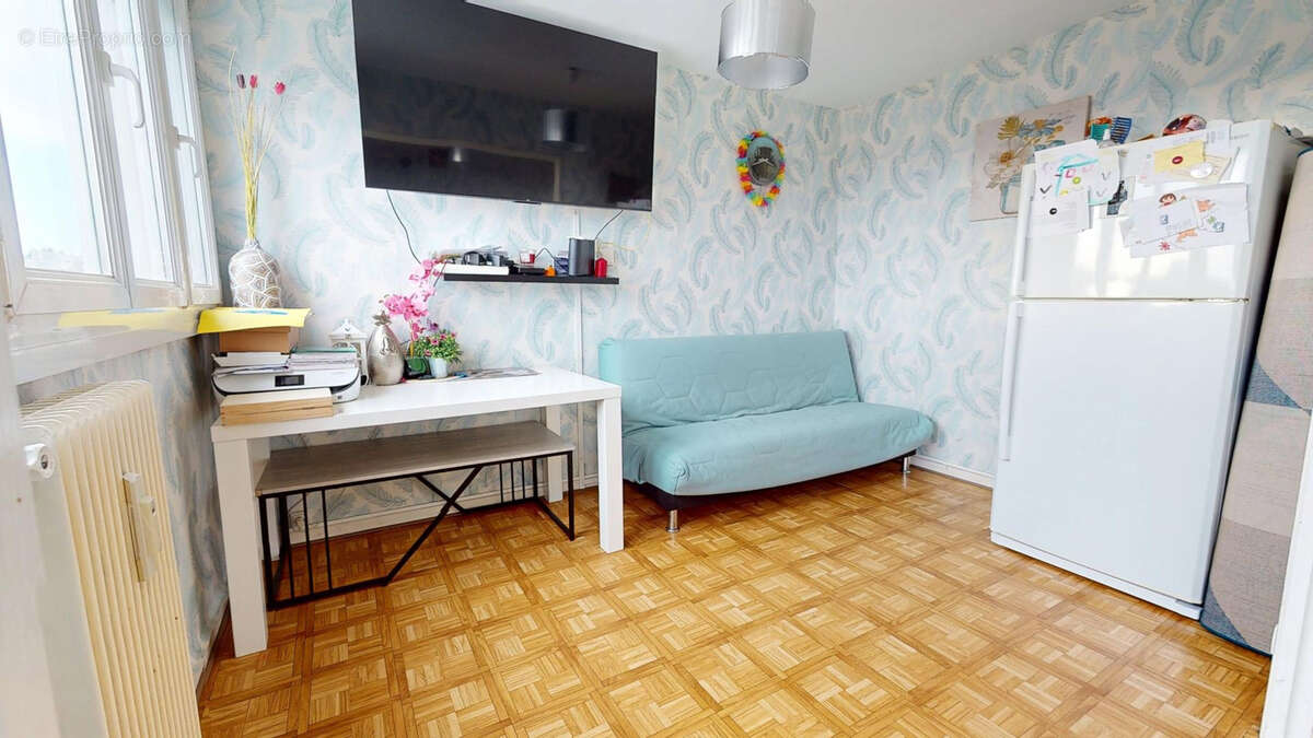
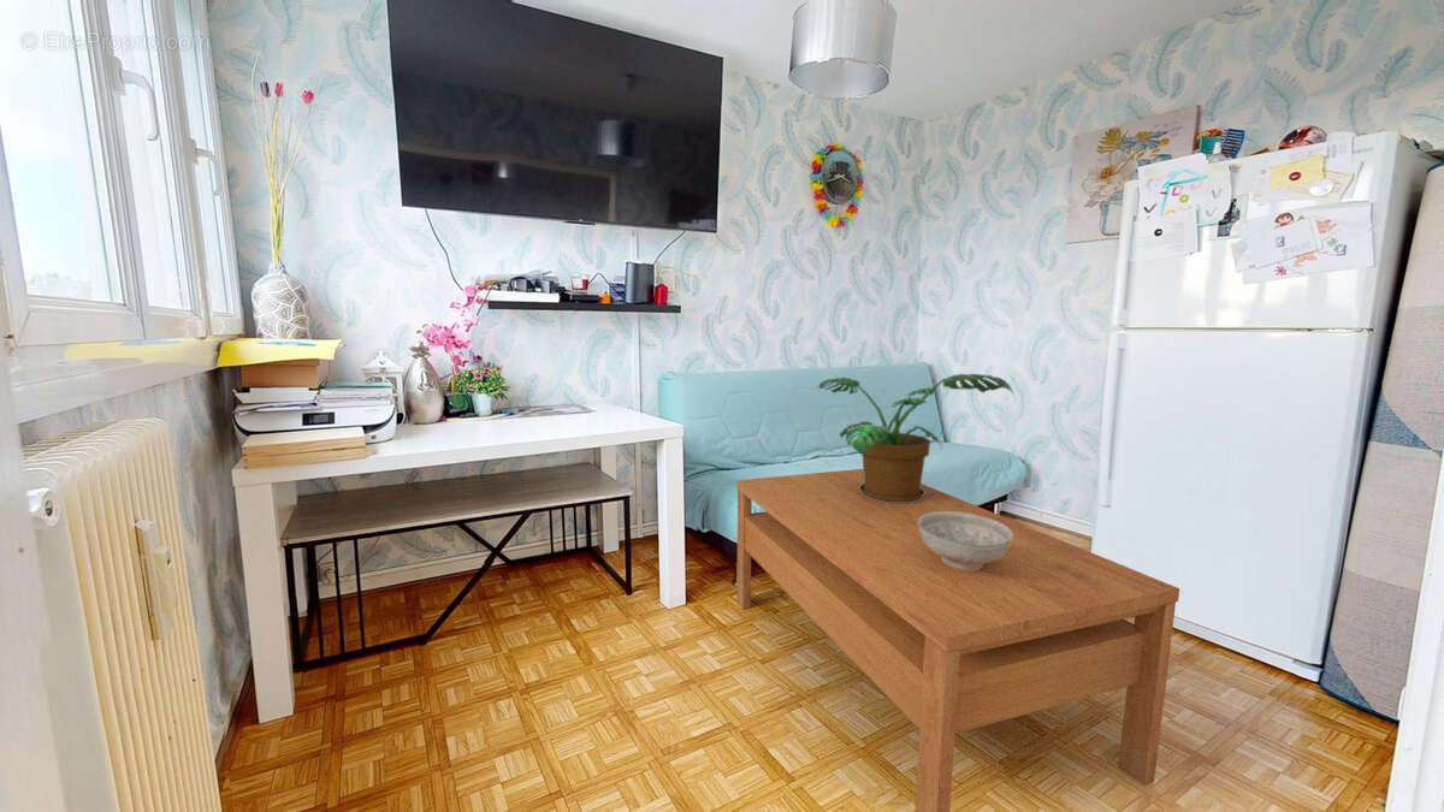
+ decorative bowl (963, 544)
+ potted plant (902, 435)
+ coffee table (898, 597)
